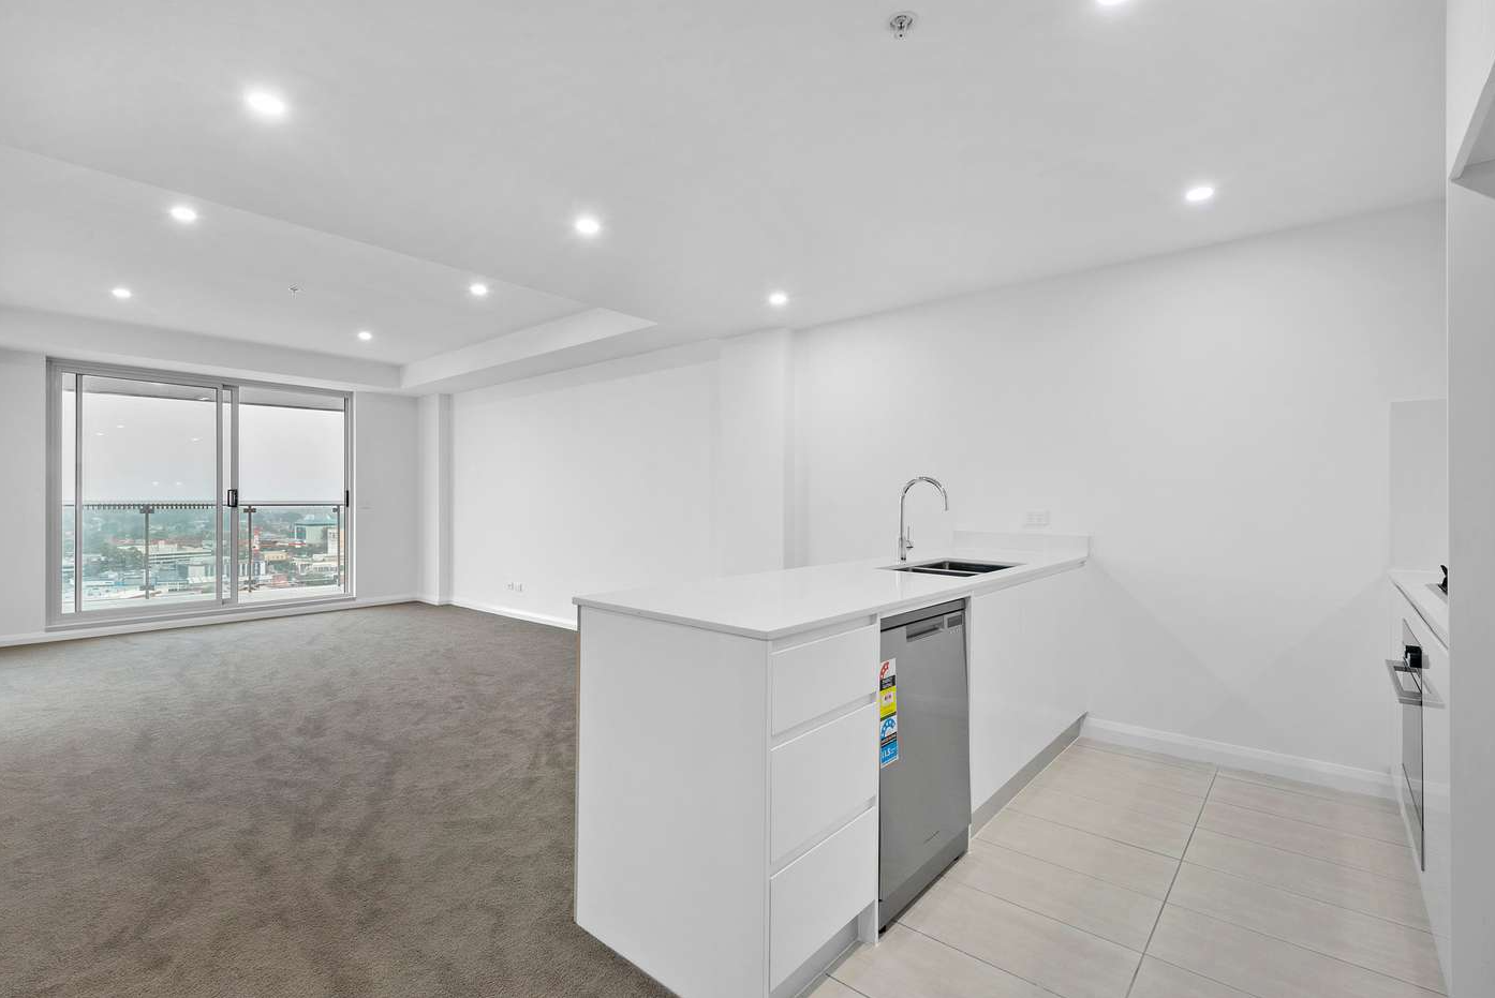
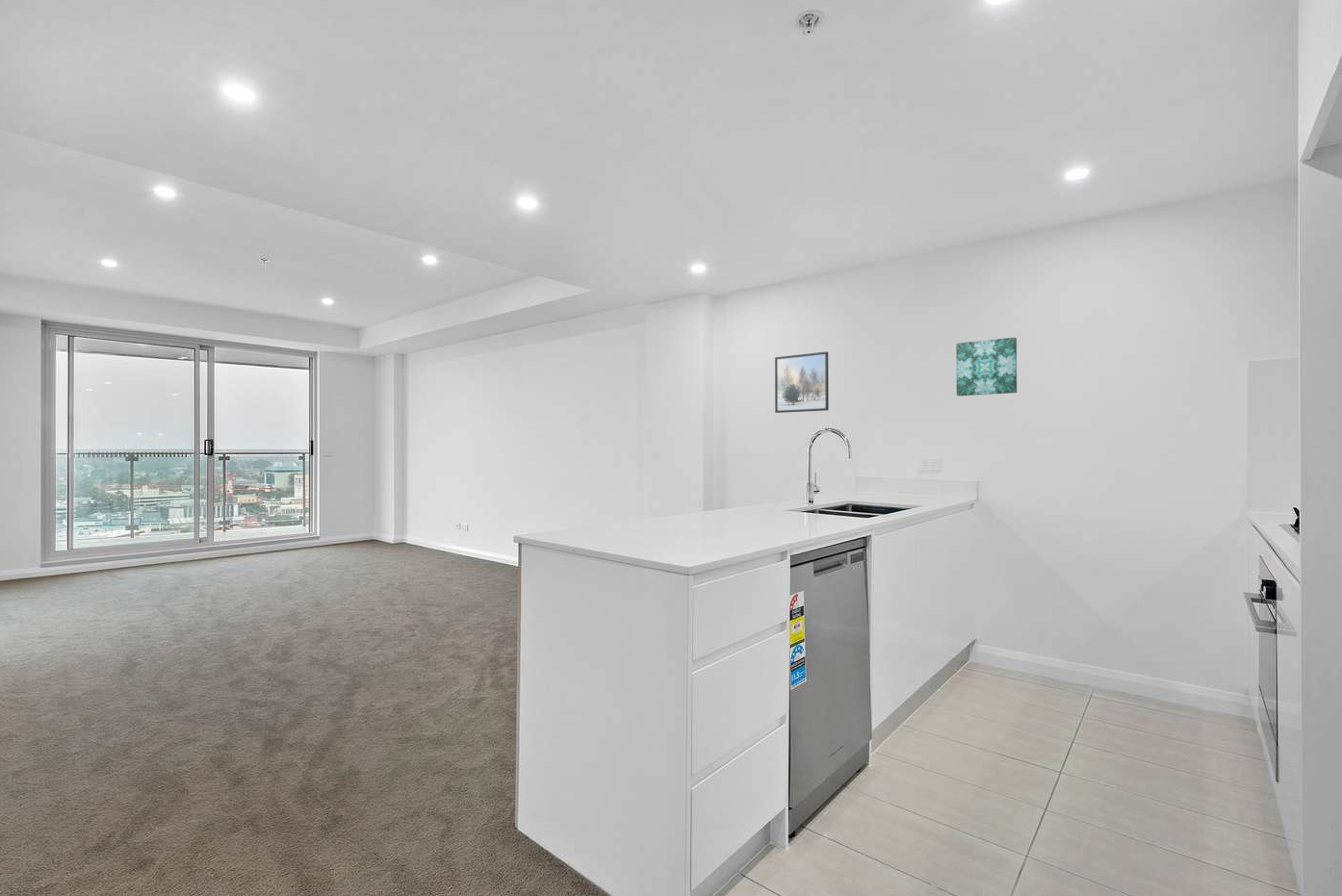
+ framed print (801, 383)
+ wall art (986, 367)
